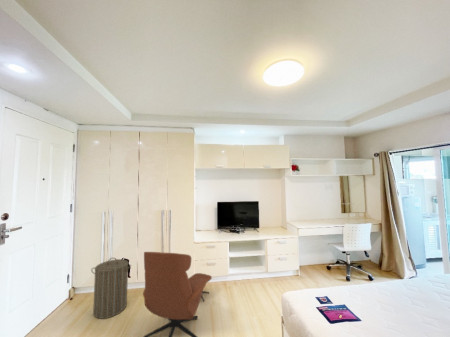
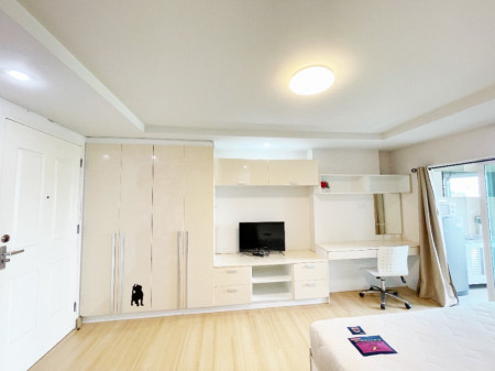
- laundry hamper (111, 283)
- armchair (185, 276)
